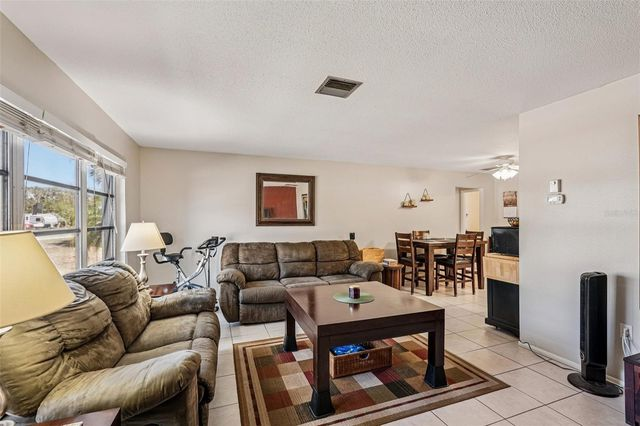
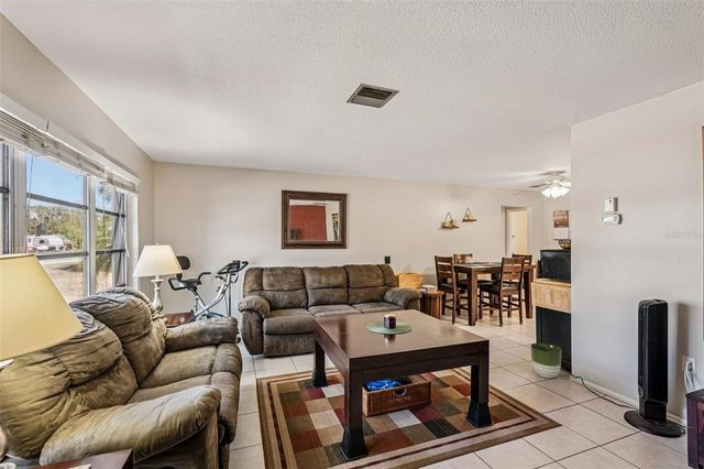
+ planter (546, 361)
